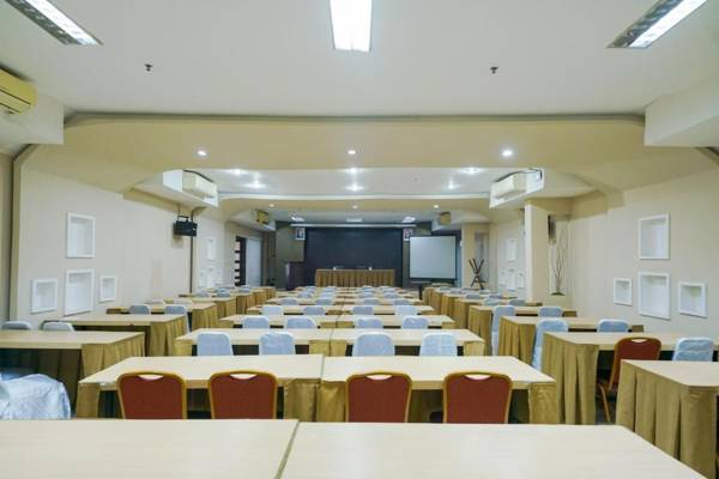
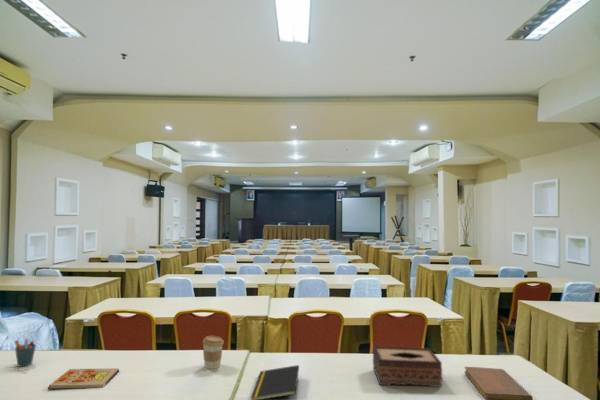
+ coffee cup (212, 351)
+ notebook (85, 377)
+ tissue box (405, 365)
+ pen holder (25, 350)
+ notebook (495, 383)
+ notepad (276, 381)
